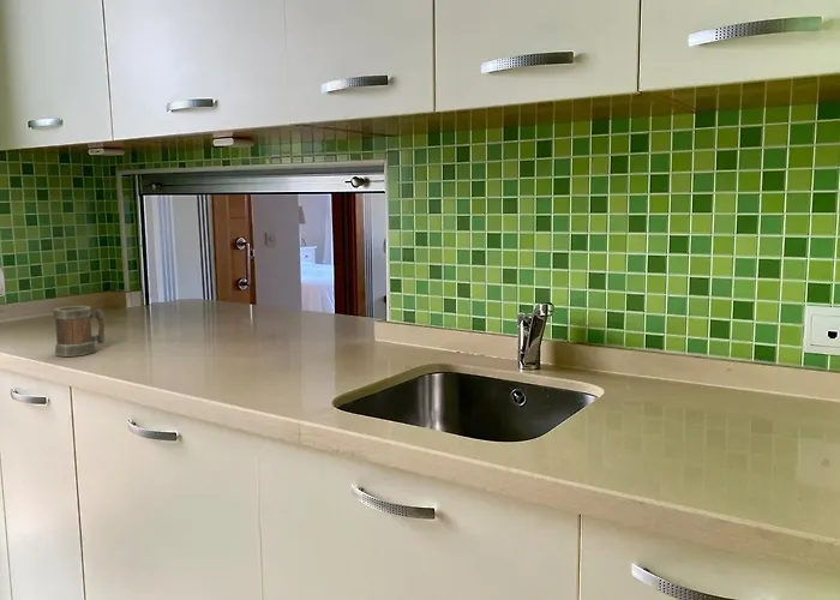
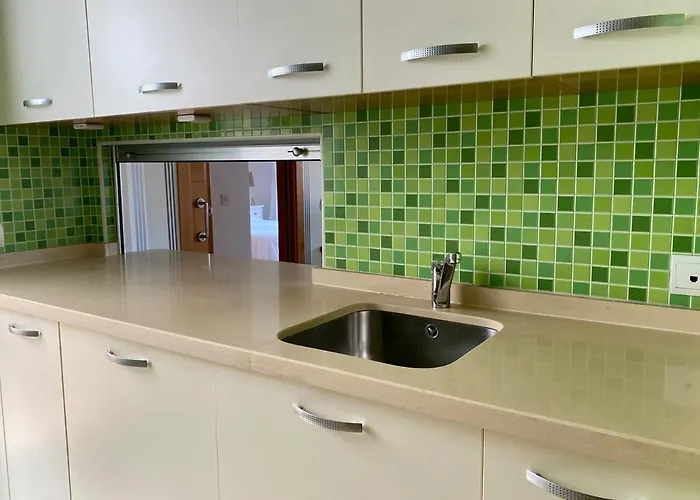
- mug (79, 329)
